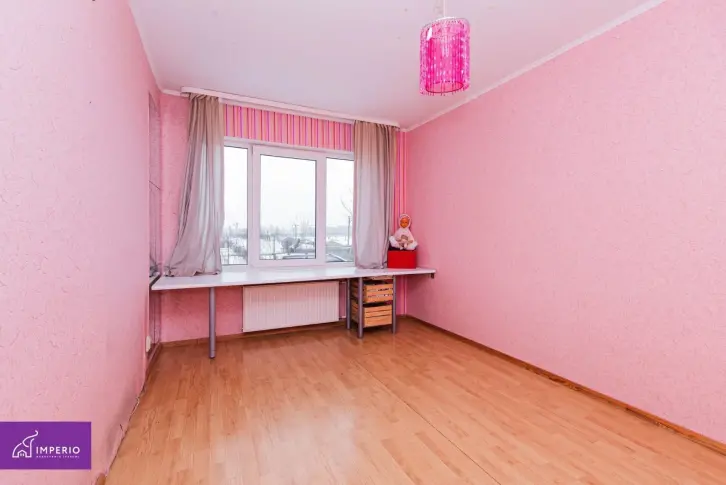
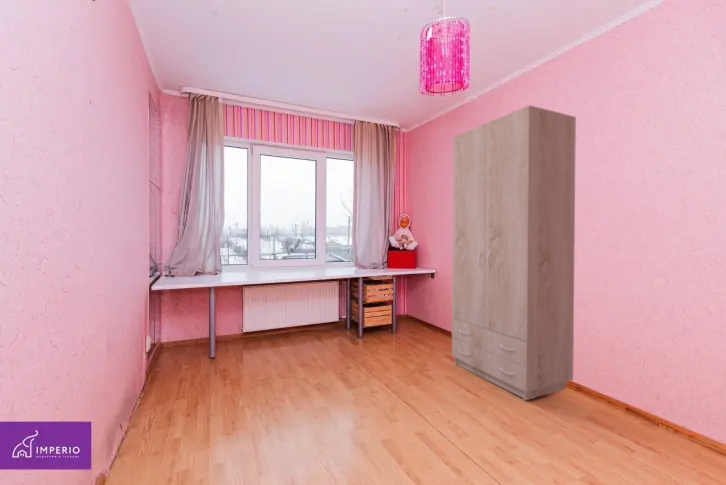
+ wardrobe (506, 252)
